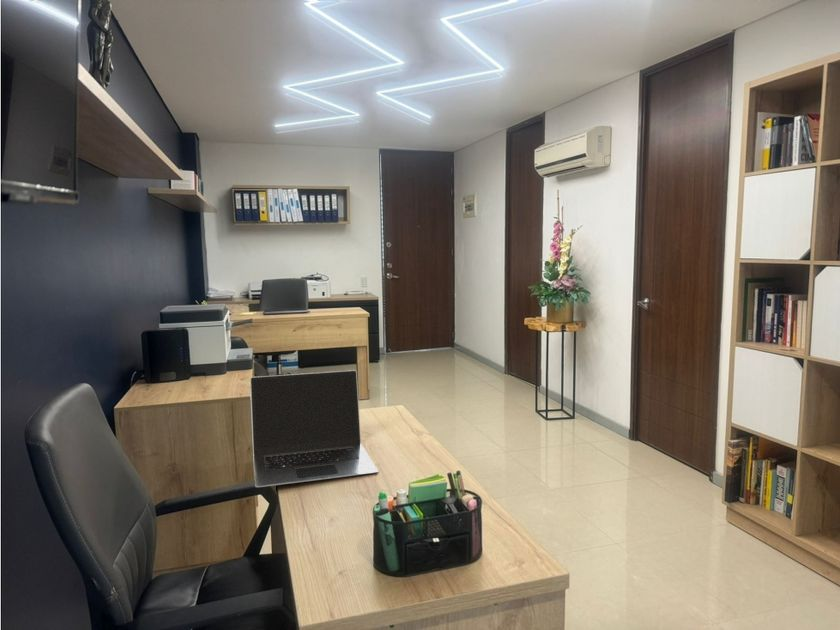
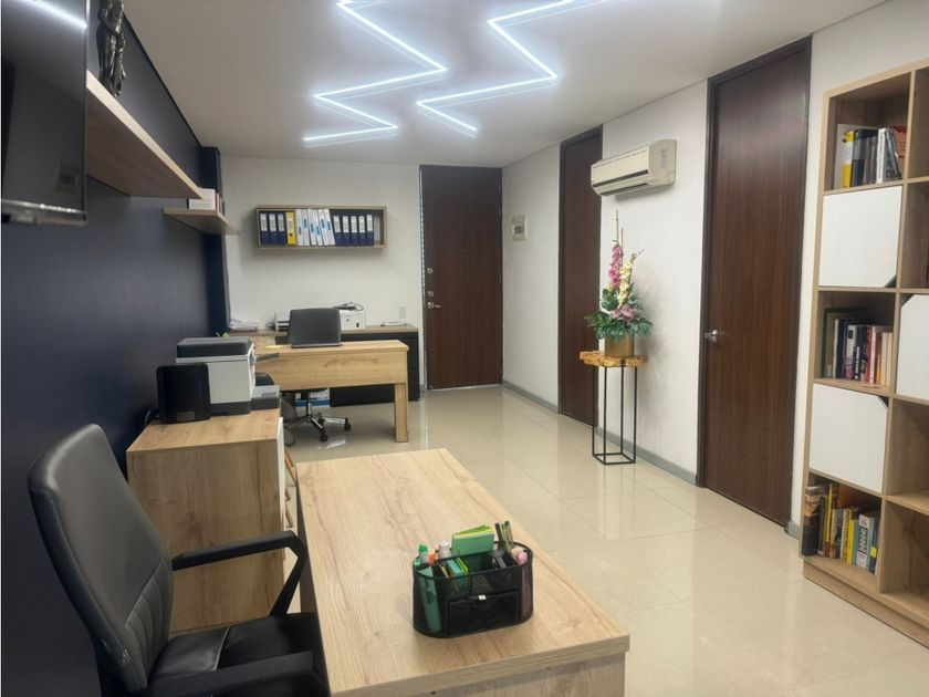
- laptop (311, 422)
